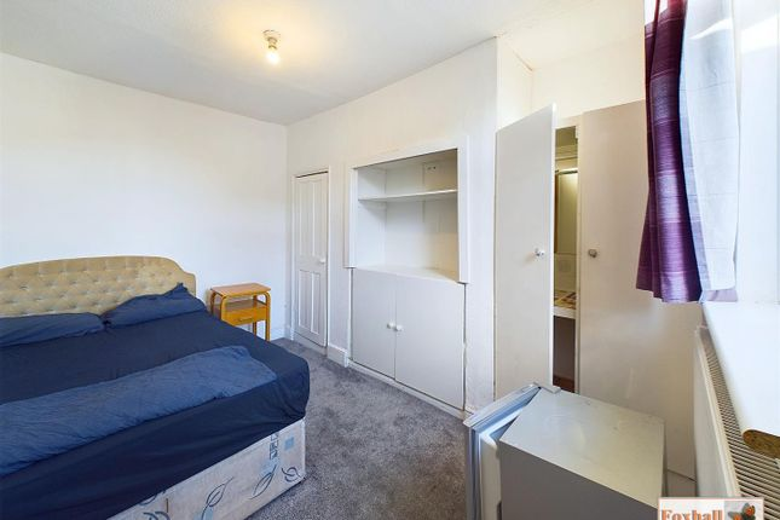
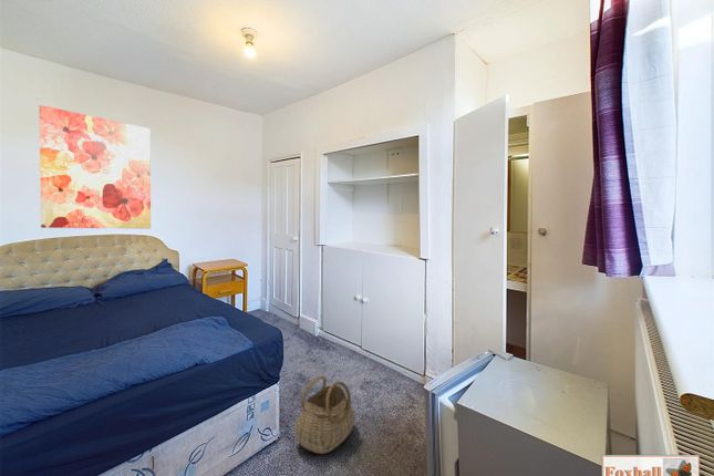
+ basket (325, 408)
+ wall art (101, 173)
